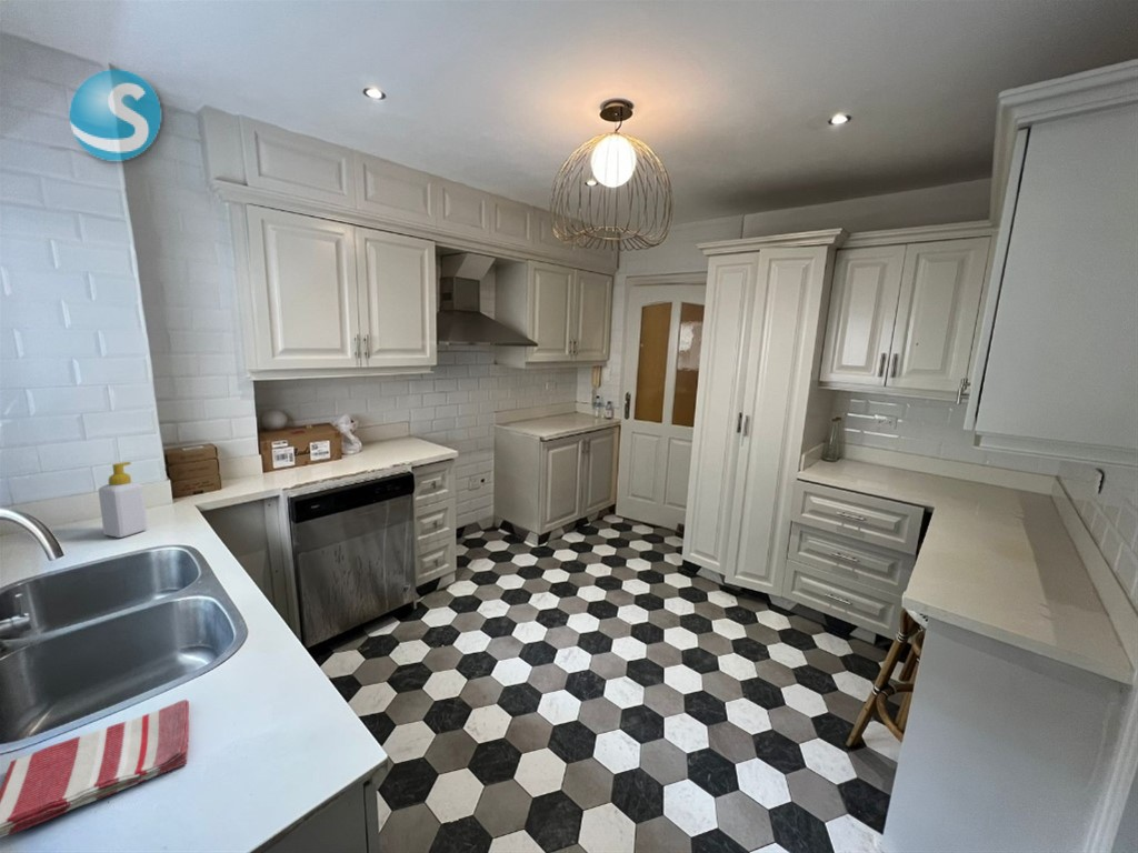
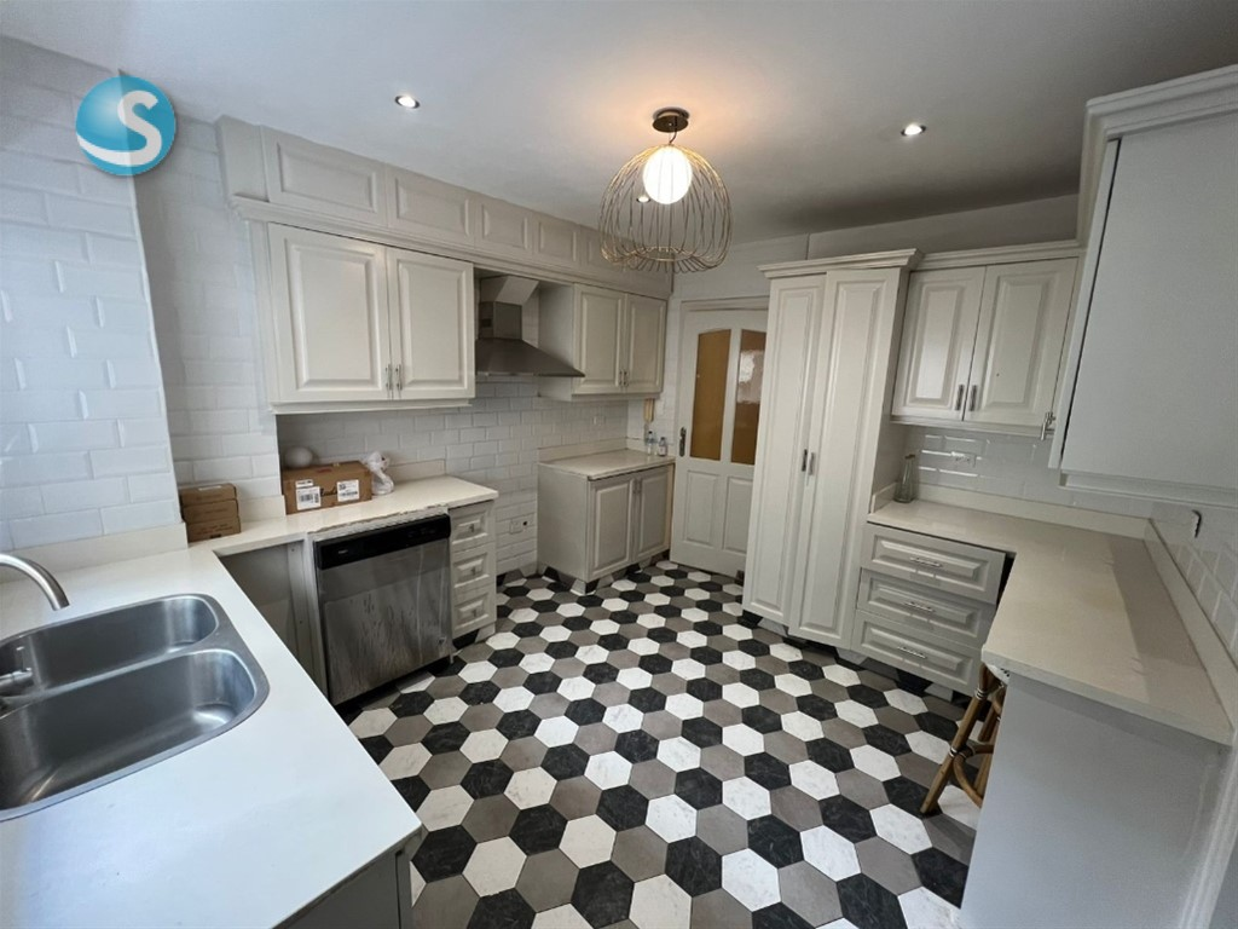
- dish towel (101, 757)
- soap bottle (121, 499)
